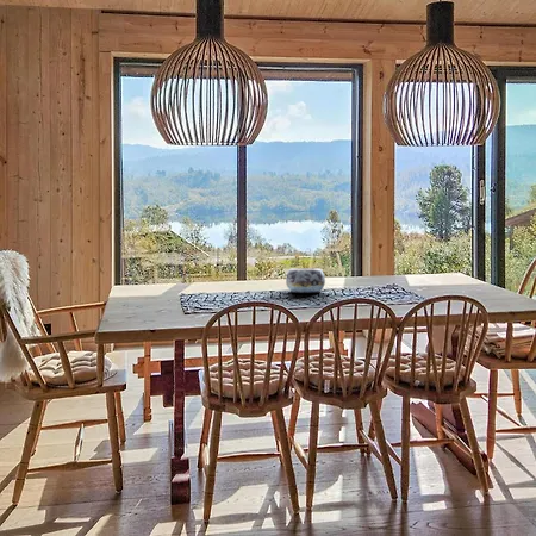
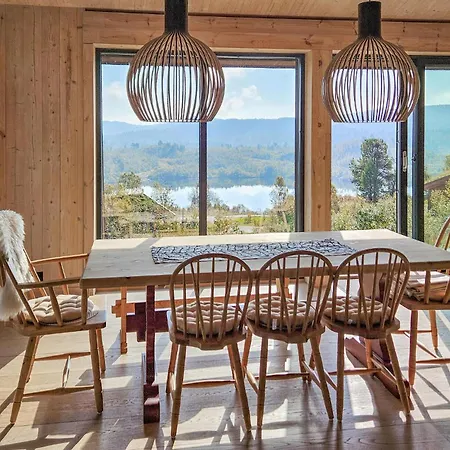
- decorative bowl (305, 280)
